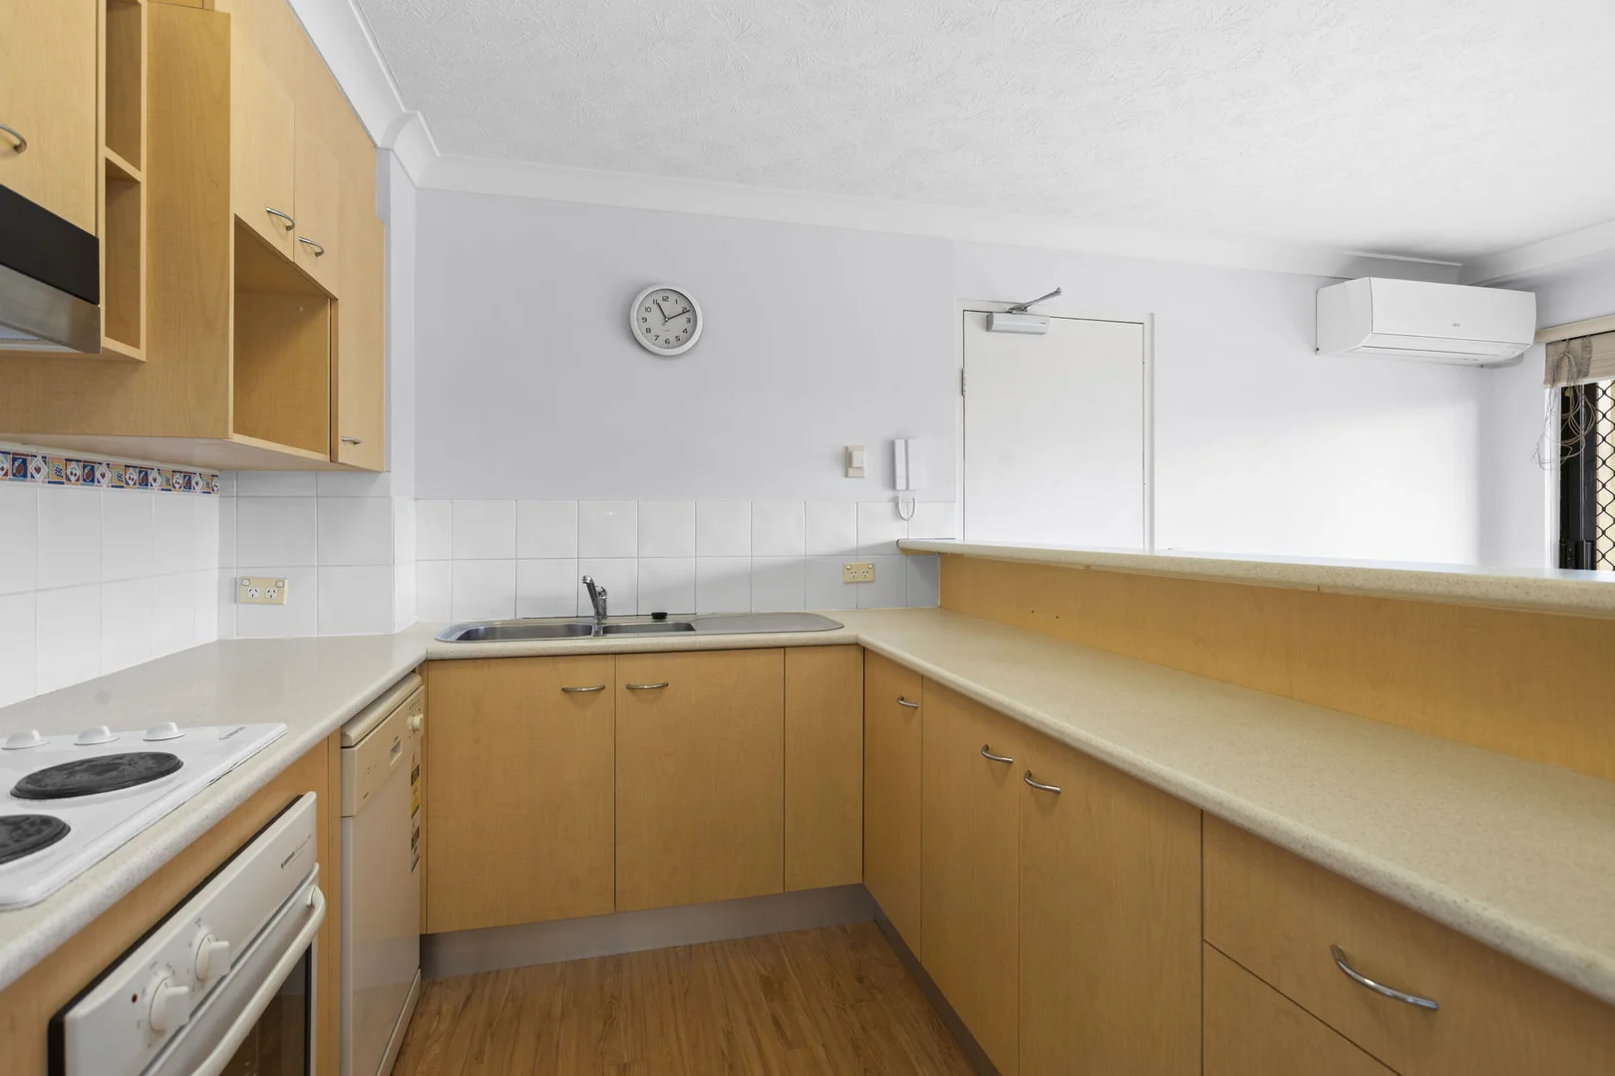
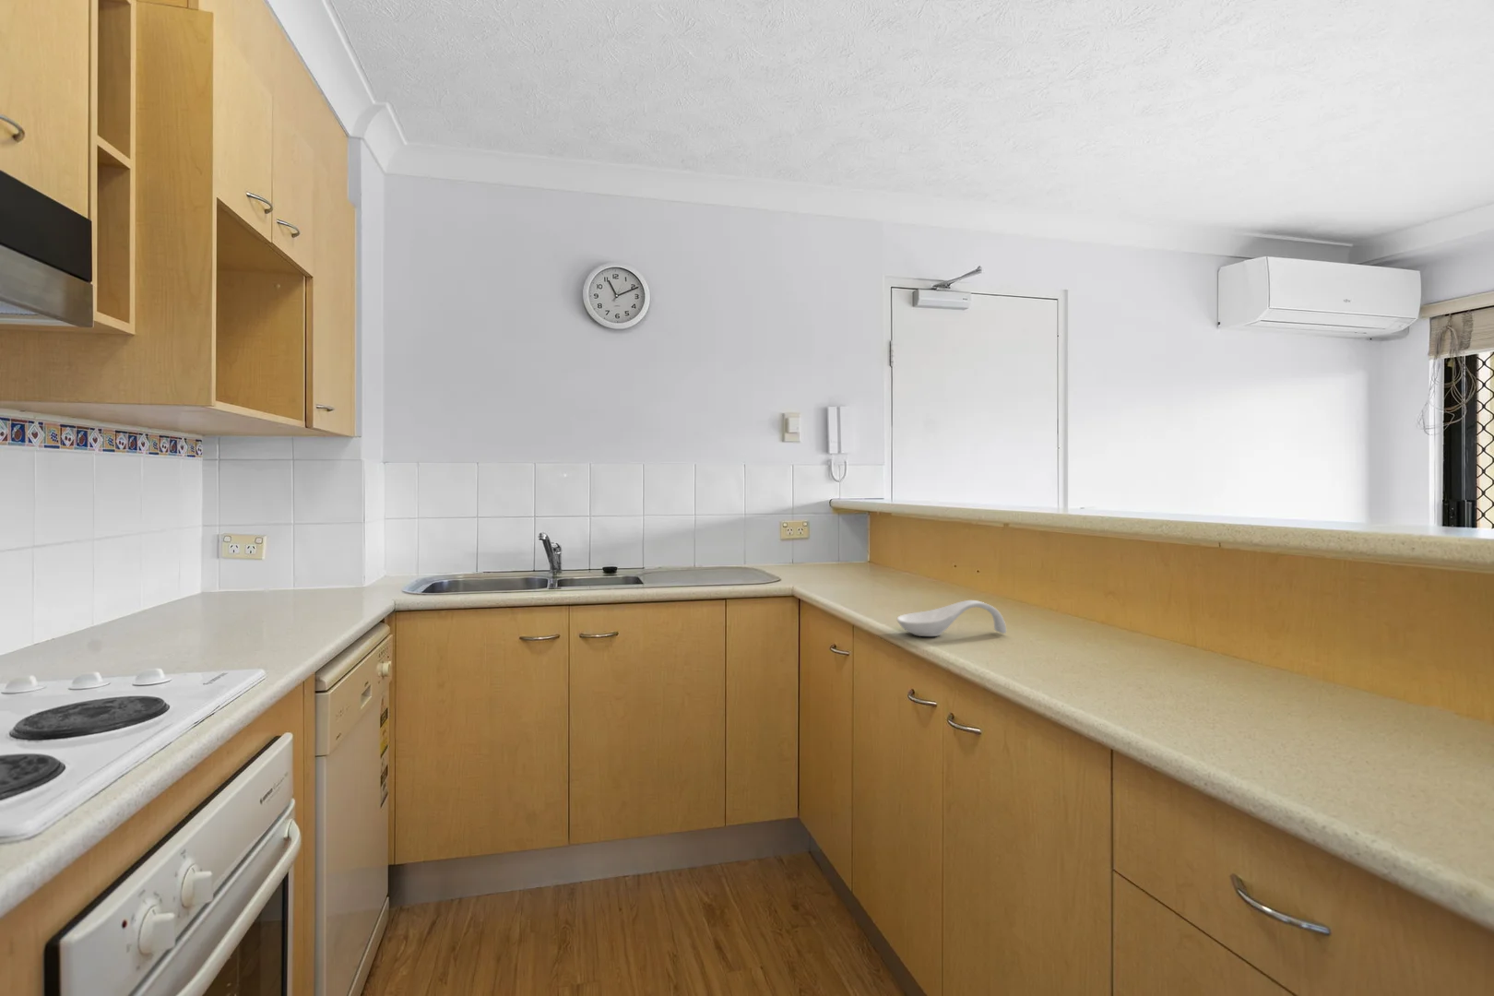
+ spoon rest (950, 617)
